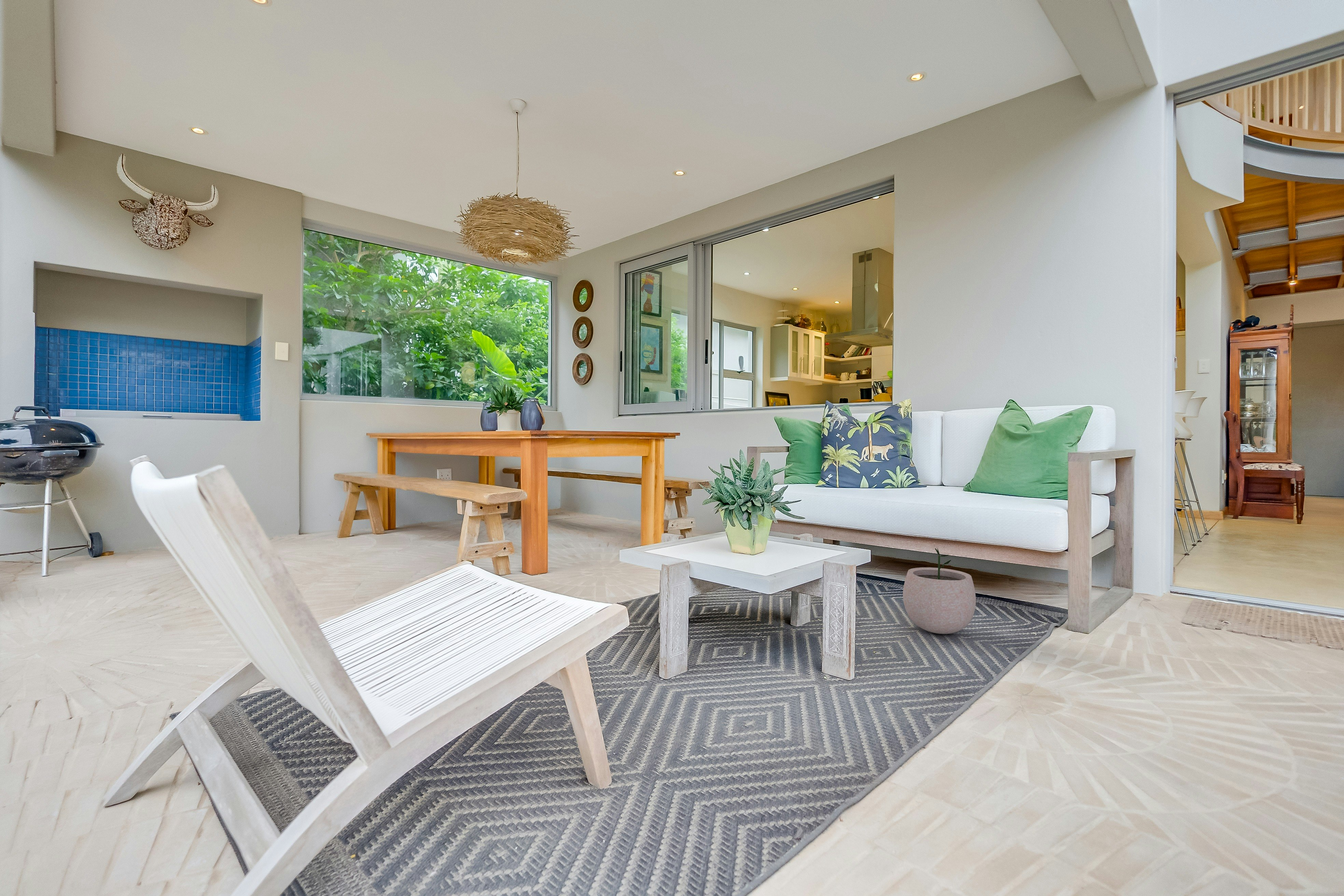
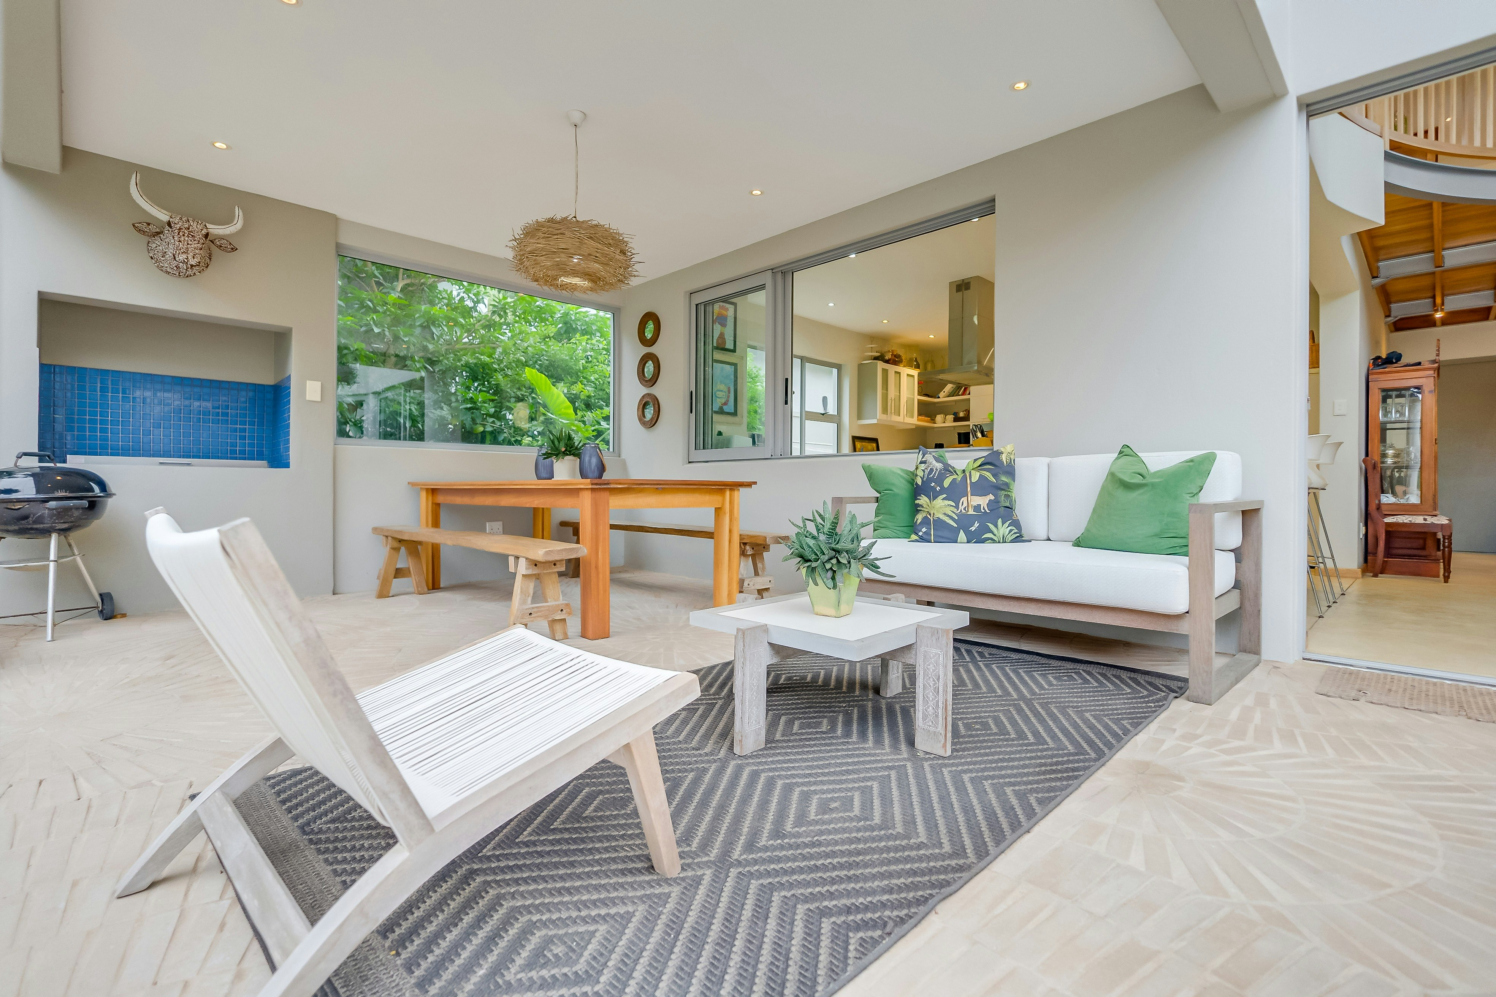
- plant pot (939, 589)
